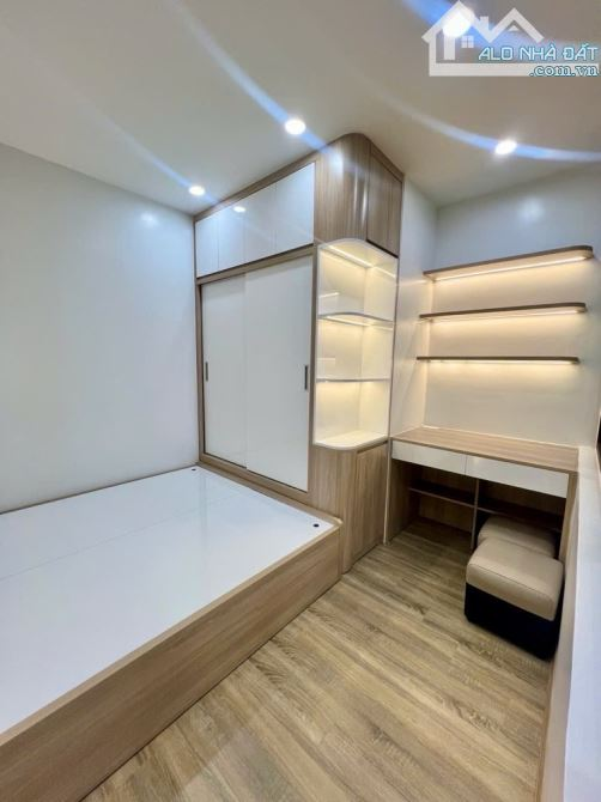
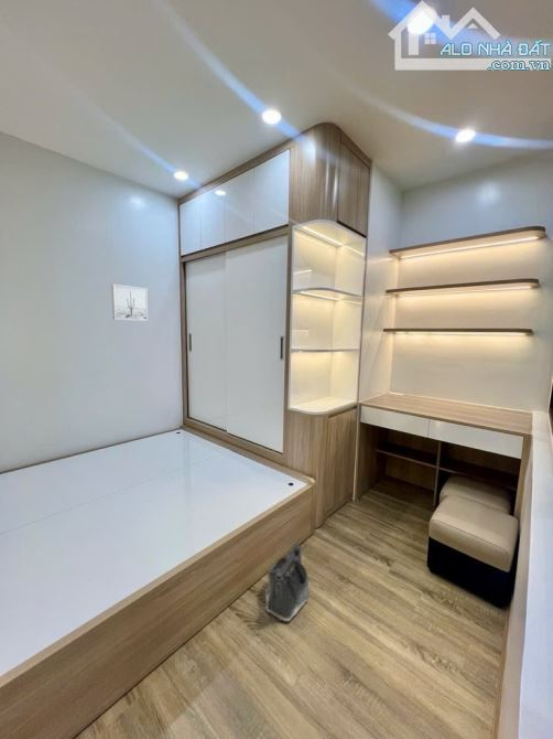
+ saddlebag (288, 576)
+ wall art (130, 303)
